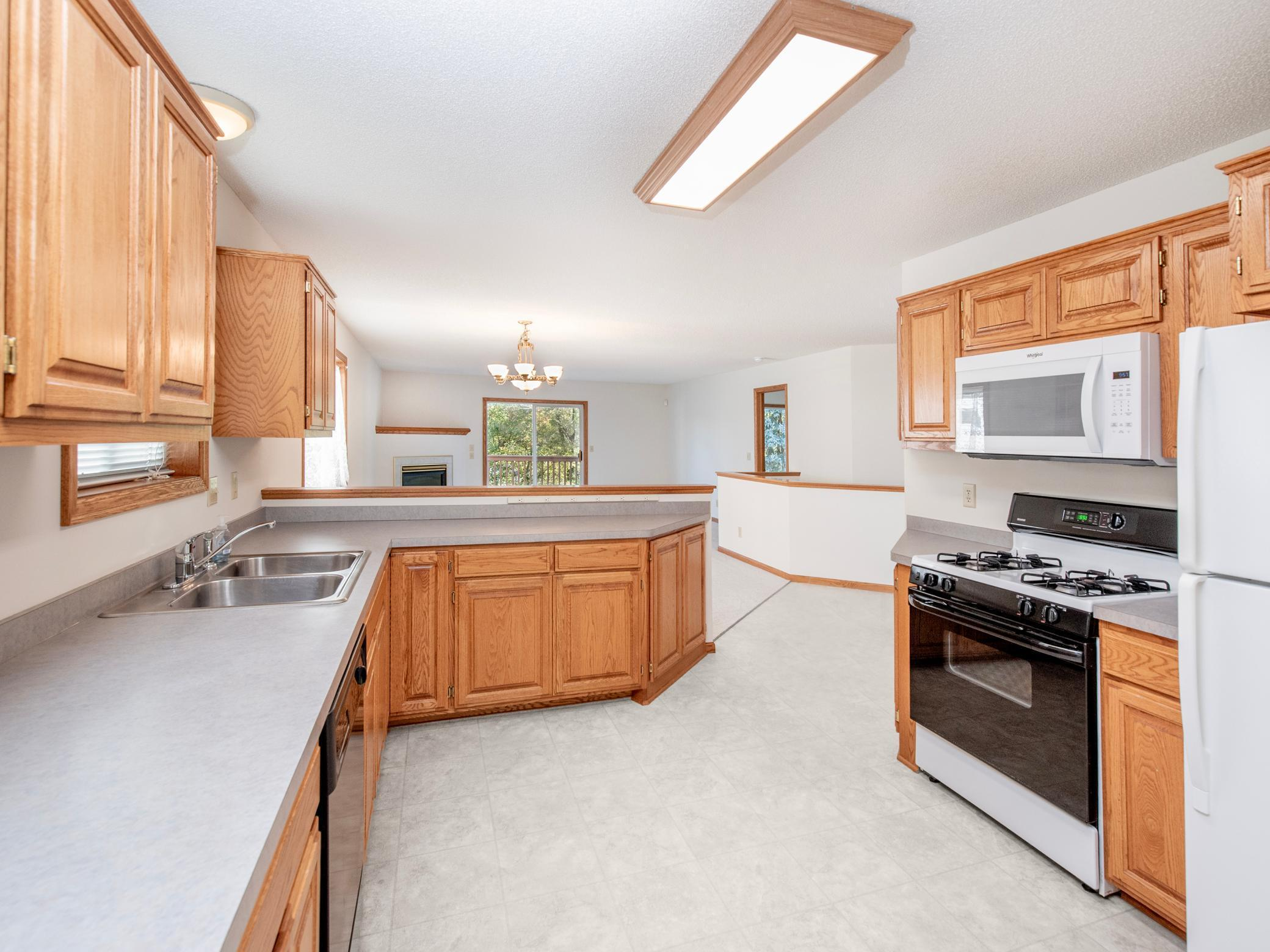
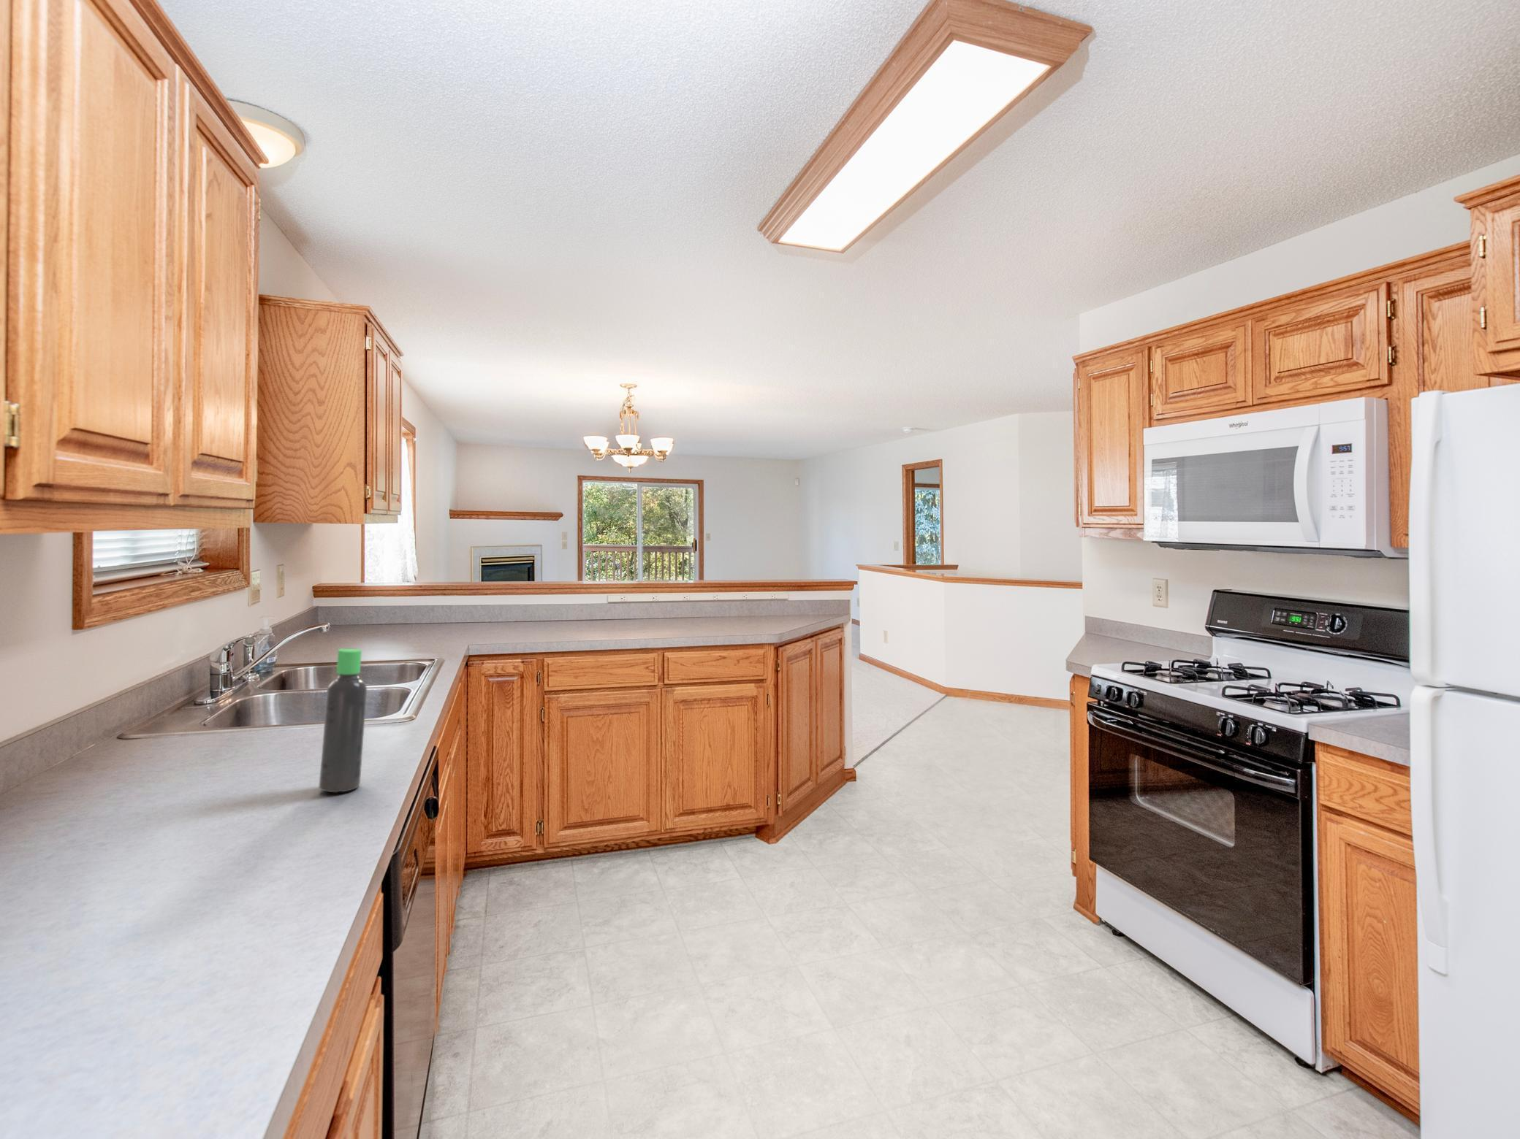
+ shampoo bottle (342, 718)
